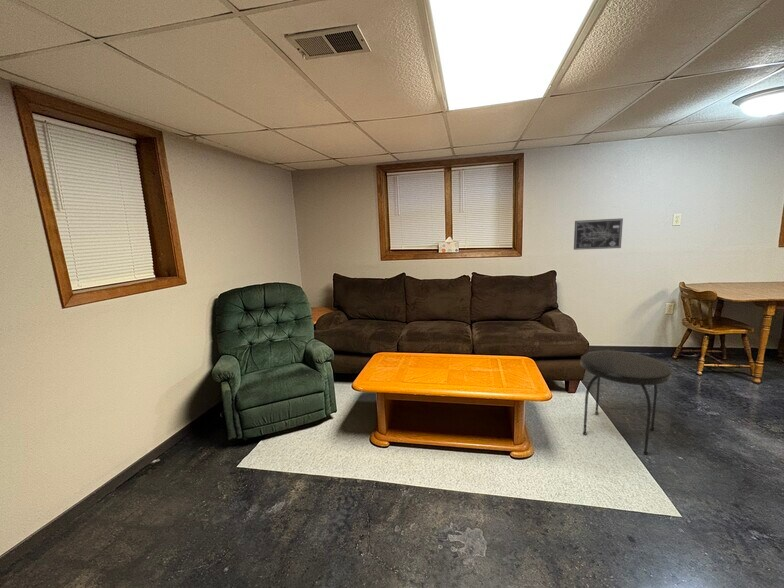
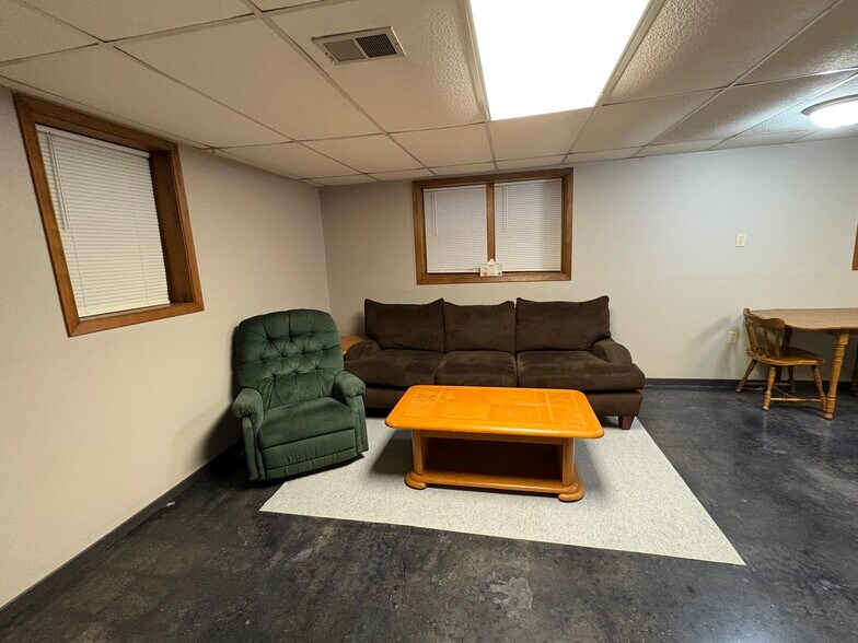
- wall art (597, 234)
- side table (626, 383)
